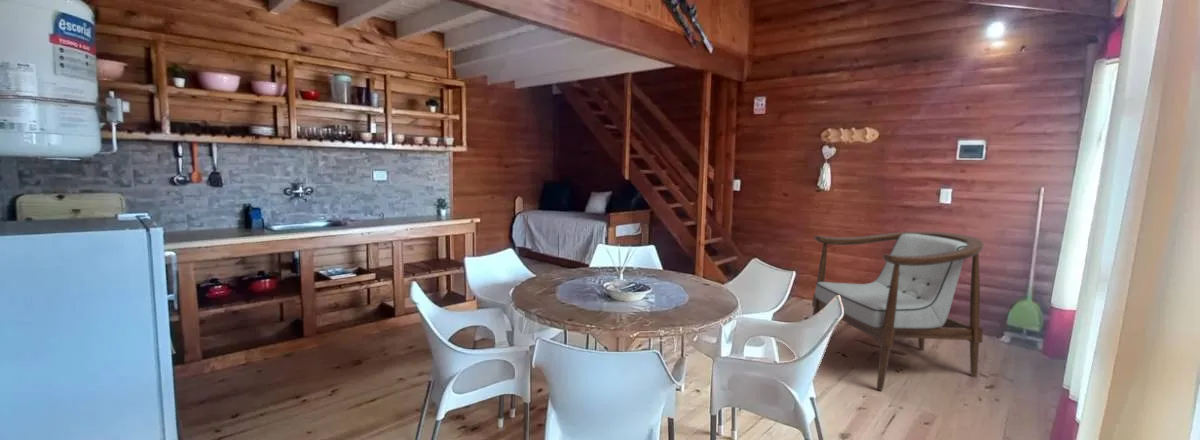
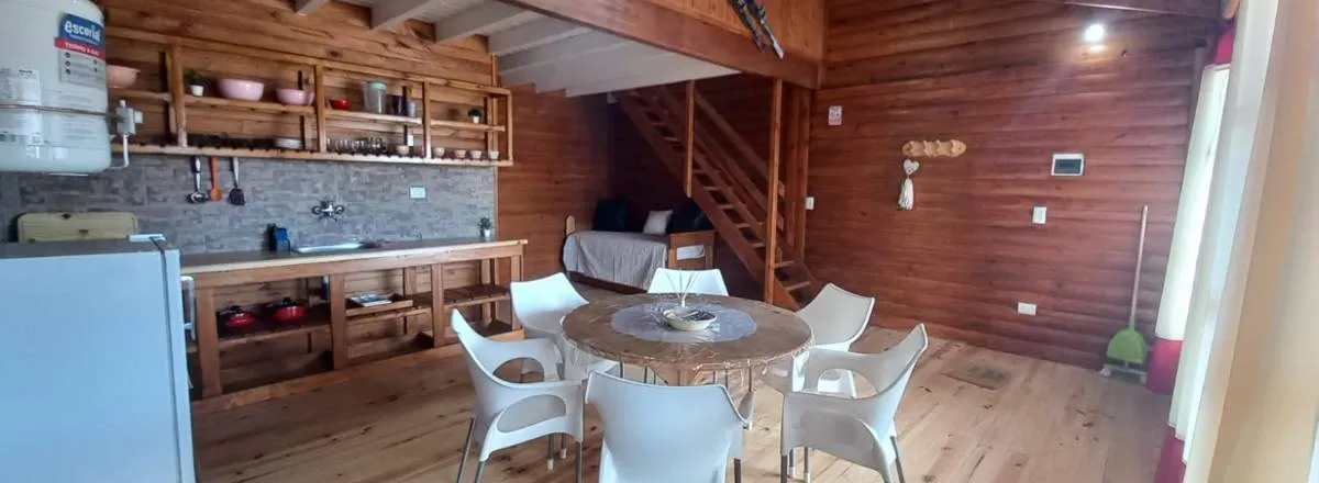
- armchair (897, 298)
